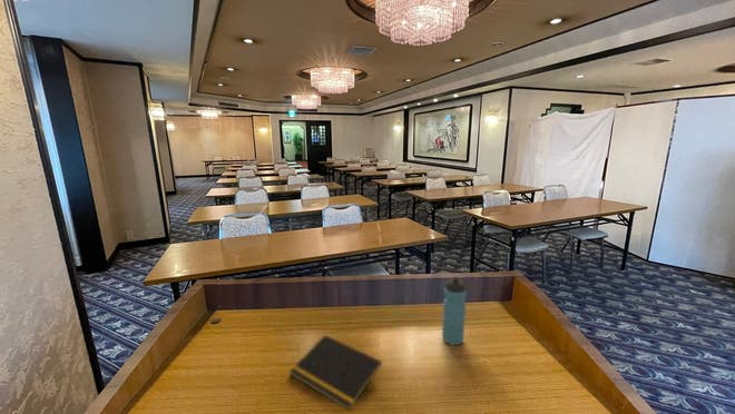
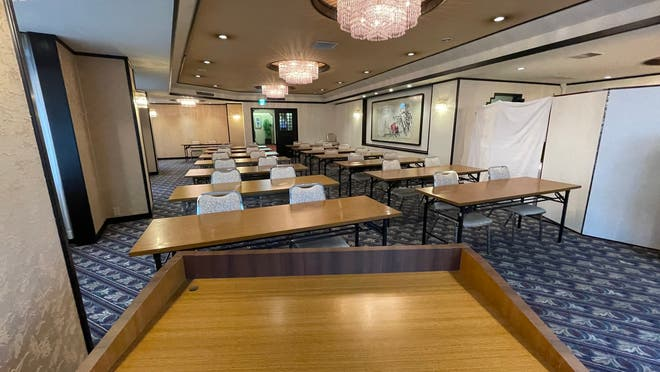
- notepad (335, 367)
- water bottle (453, 308)
